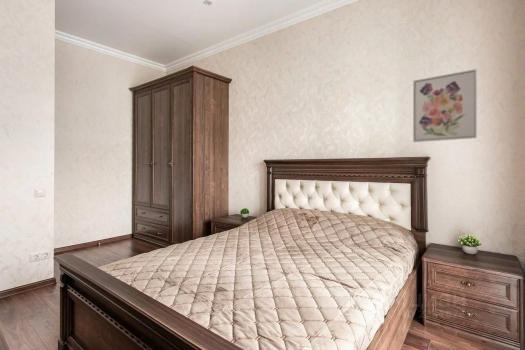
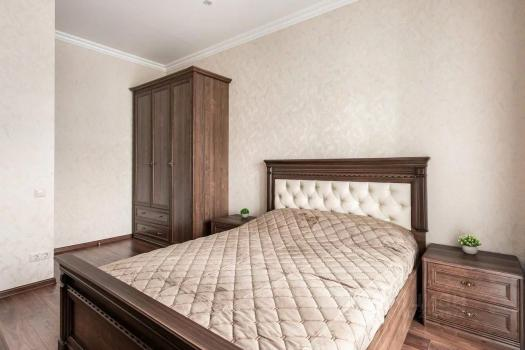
- wall art (443, 107)
